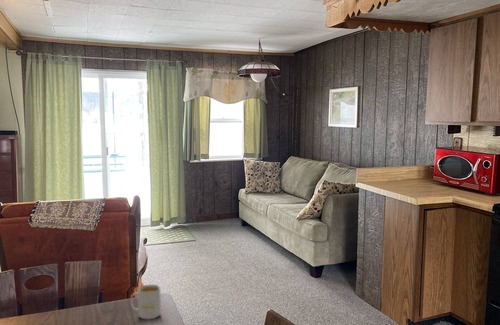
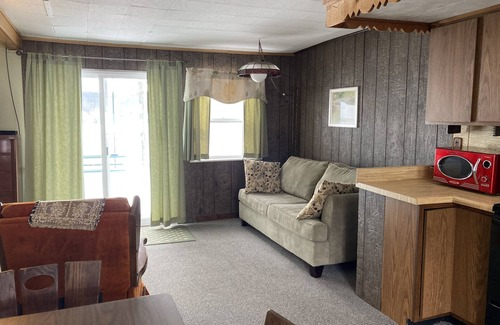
- mug (145, 301)
